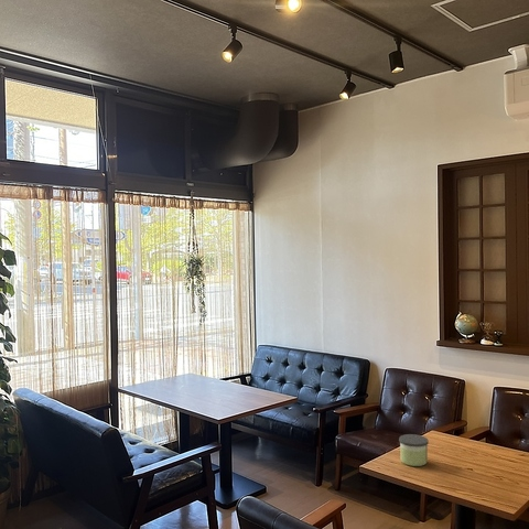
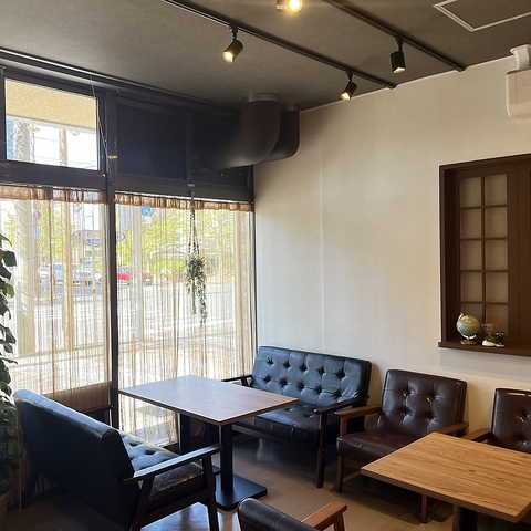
- candle (413, 450)
